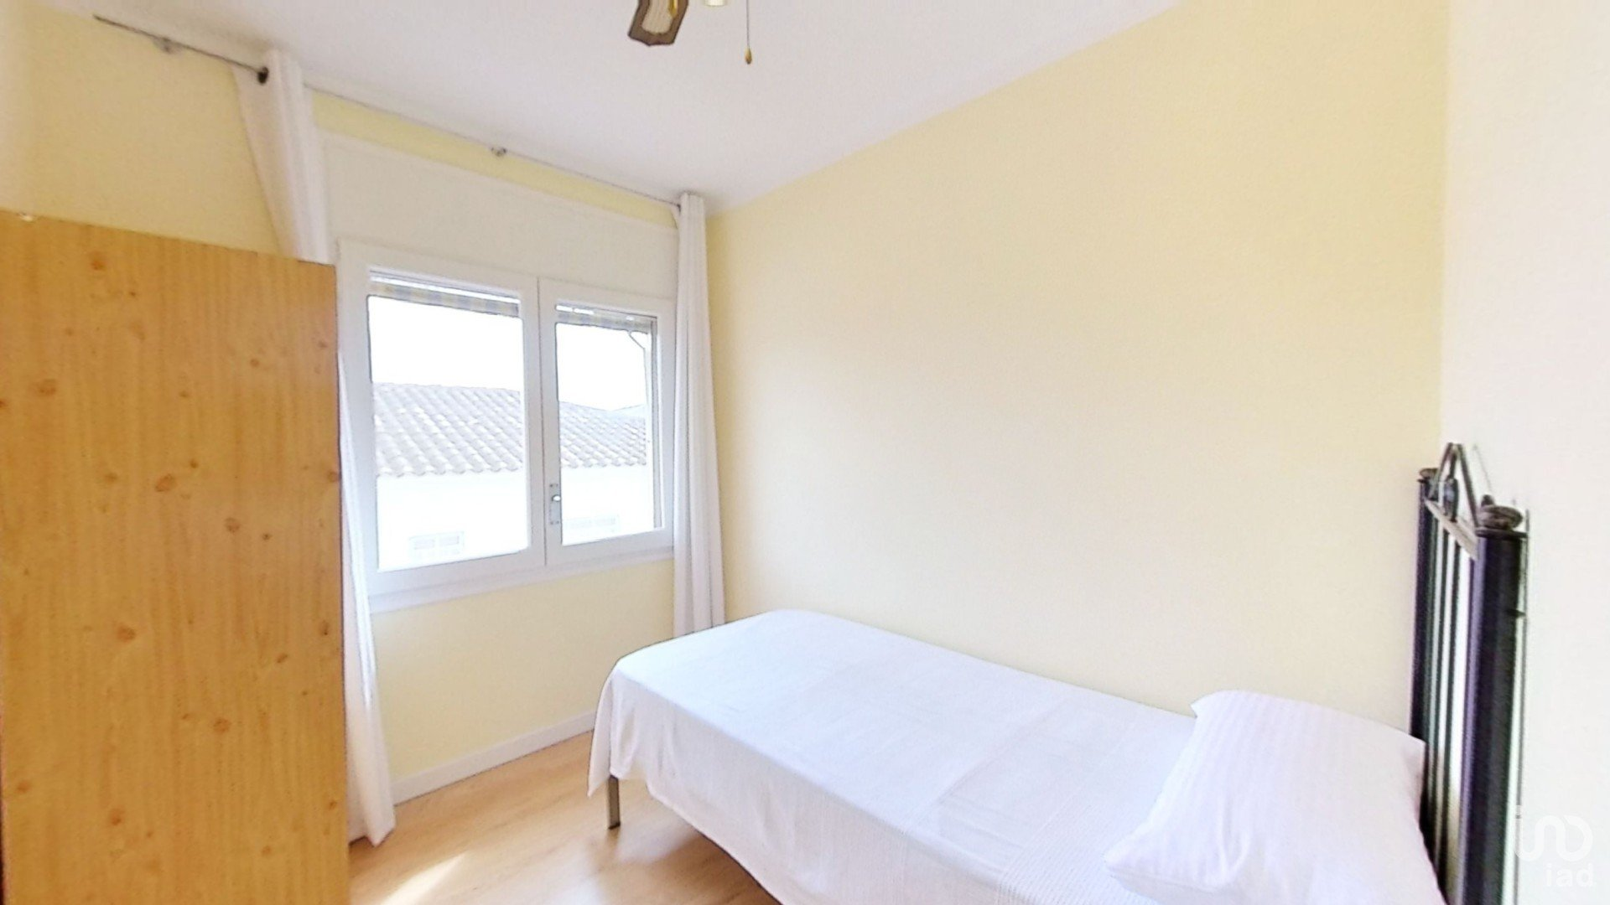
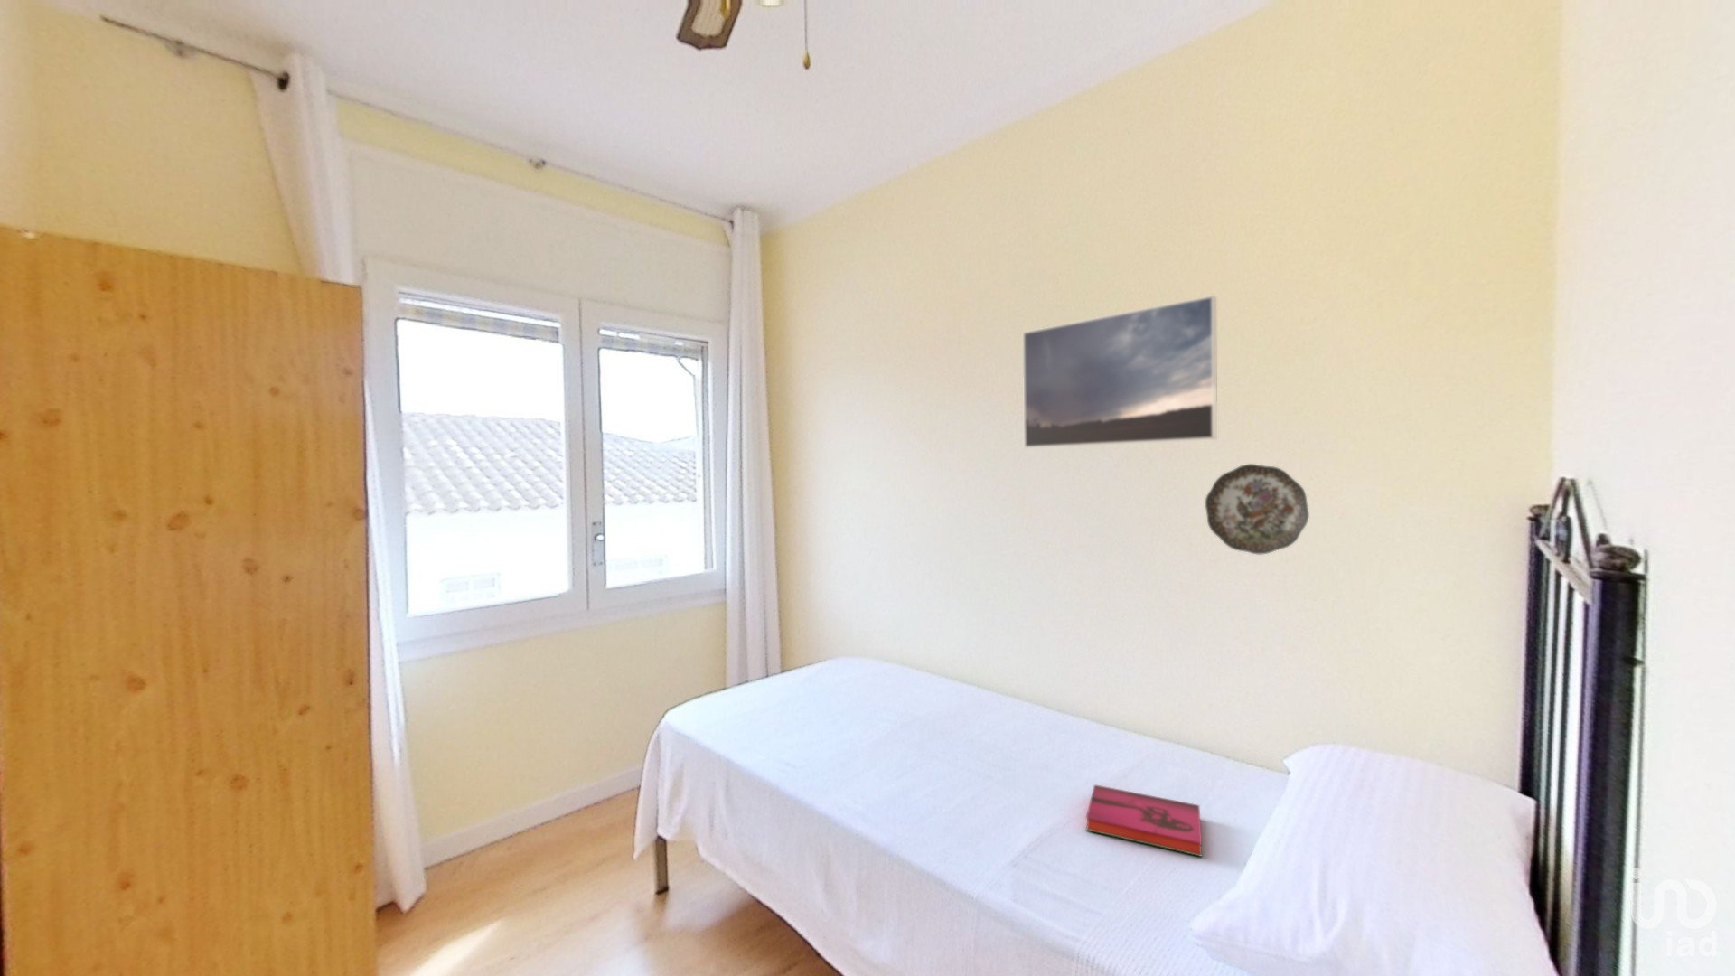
+ decorative plate (1255, 509)
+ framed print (1109, 380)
+ hardback book (1143, 818)
